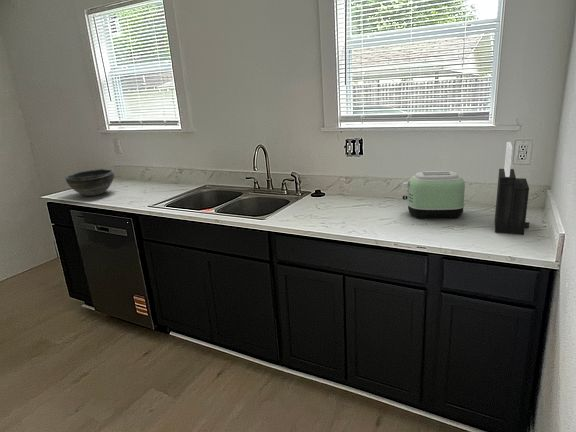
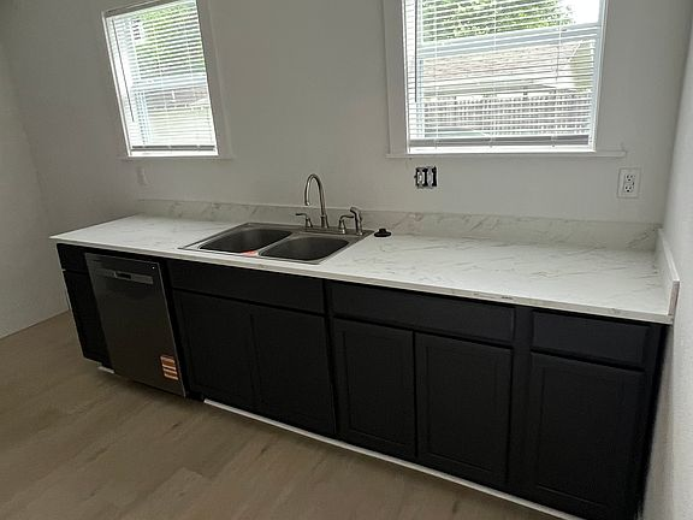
- bowl (92, 183)
- knife block (515, 186)
- toaster (433, 194)
